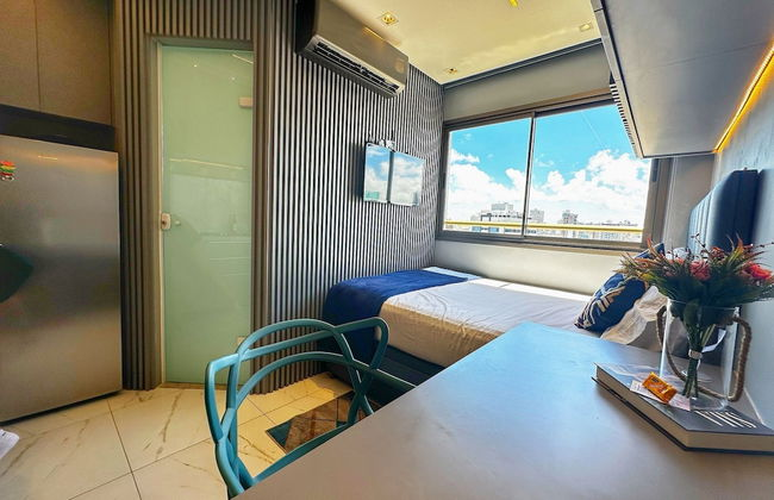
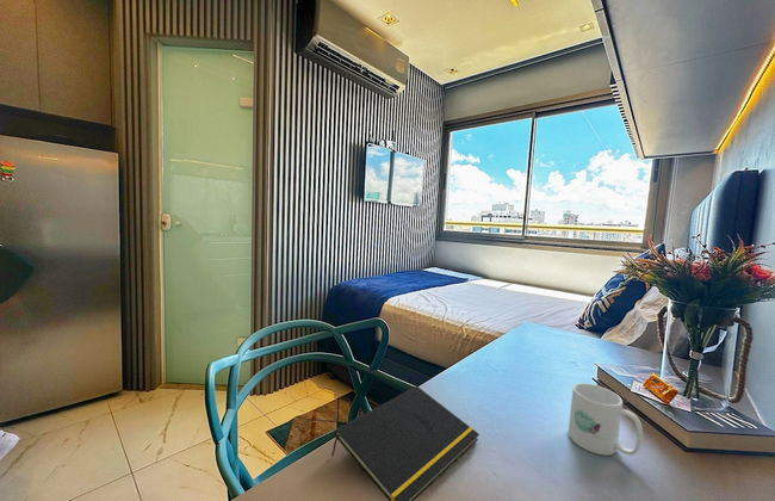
+ mug (603, 421)
+ notepad (410, 434)
